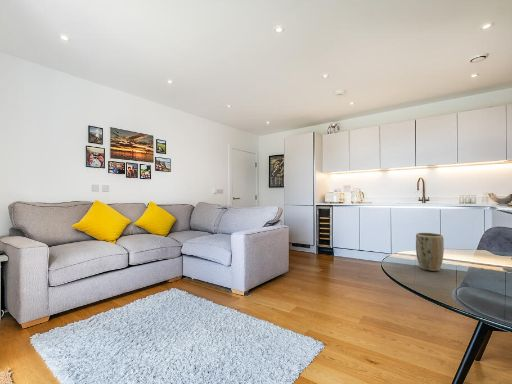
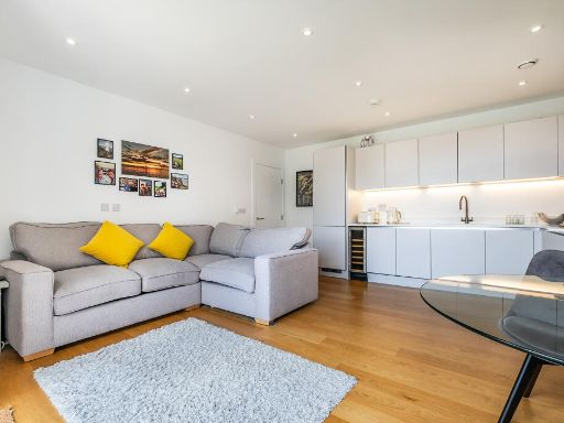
- plant pot (429, 251)
